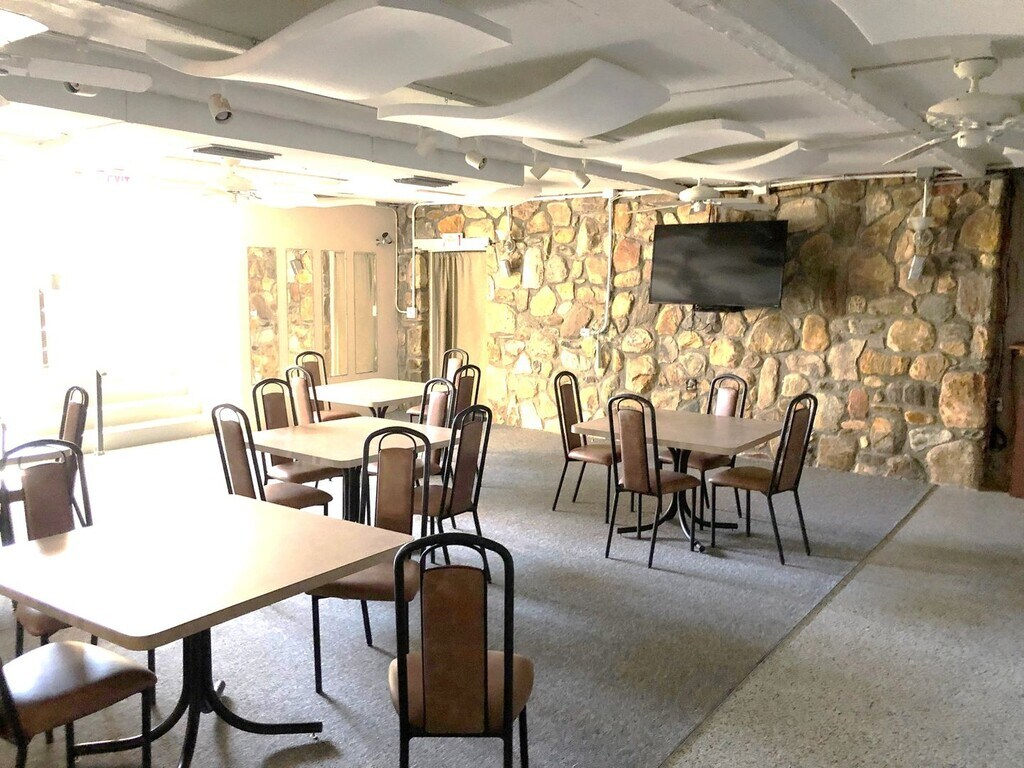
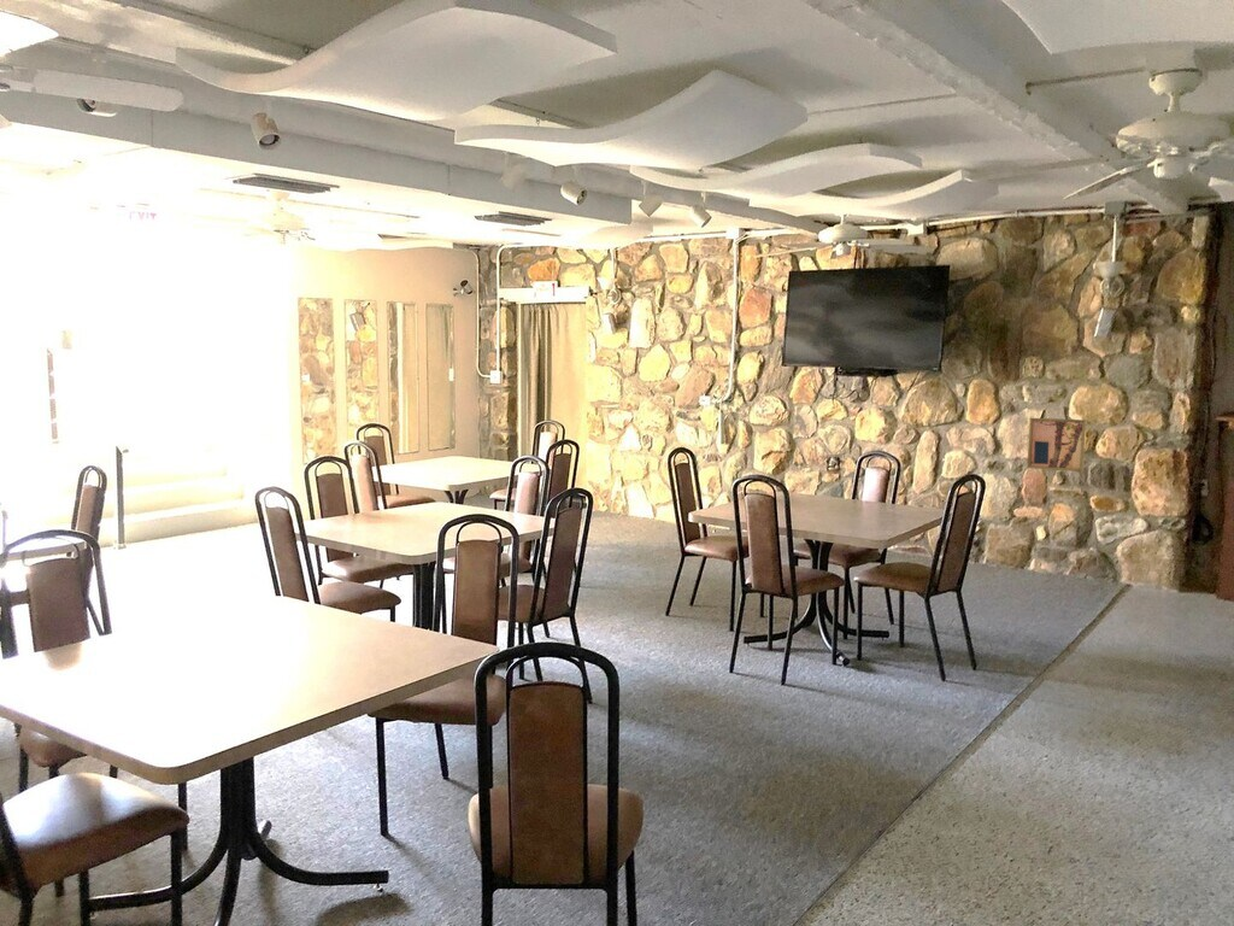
+ wall art (1056, 444)
